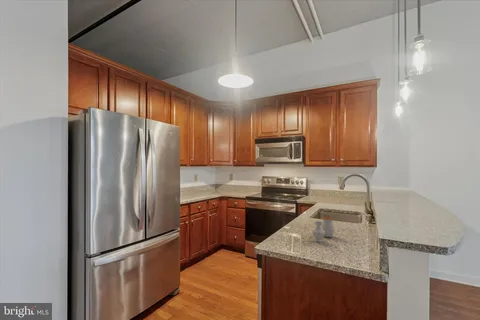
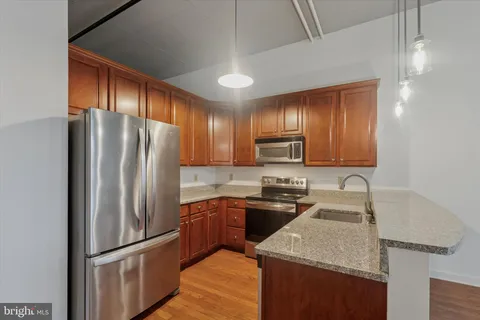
- jar (323, 227)
